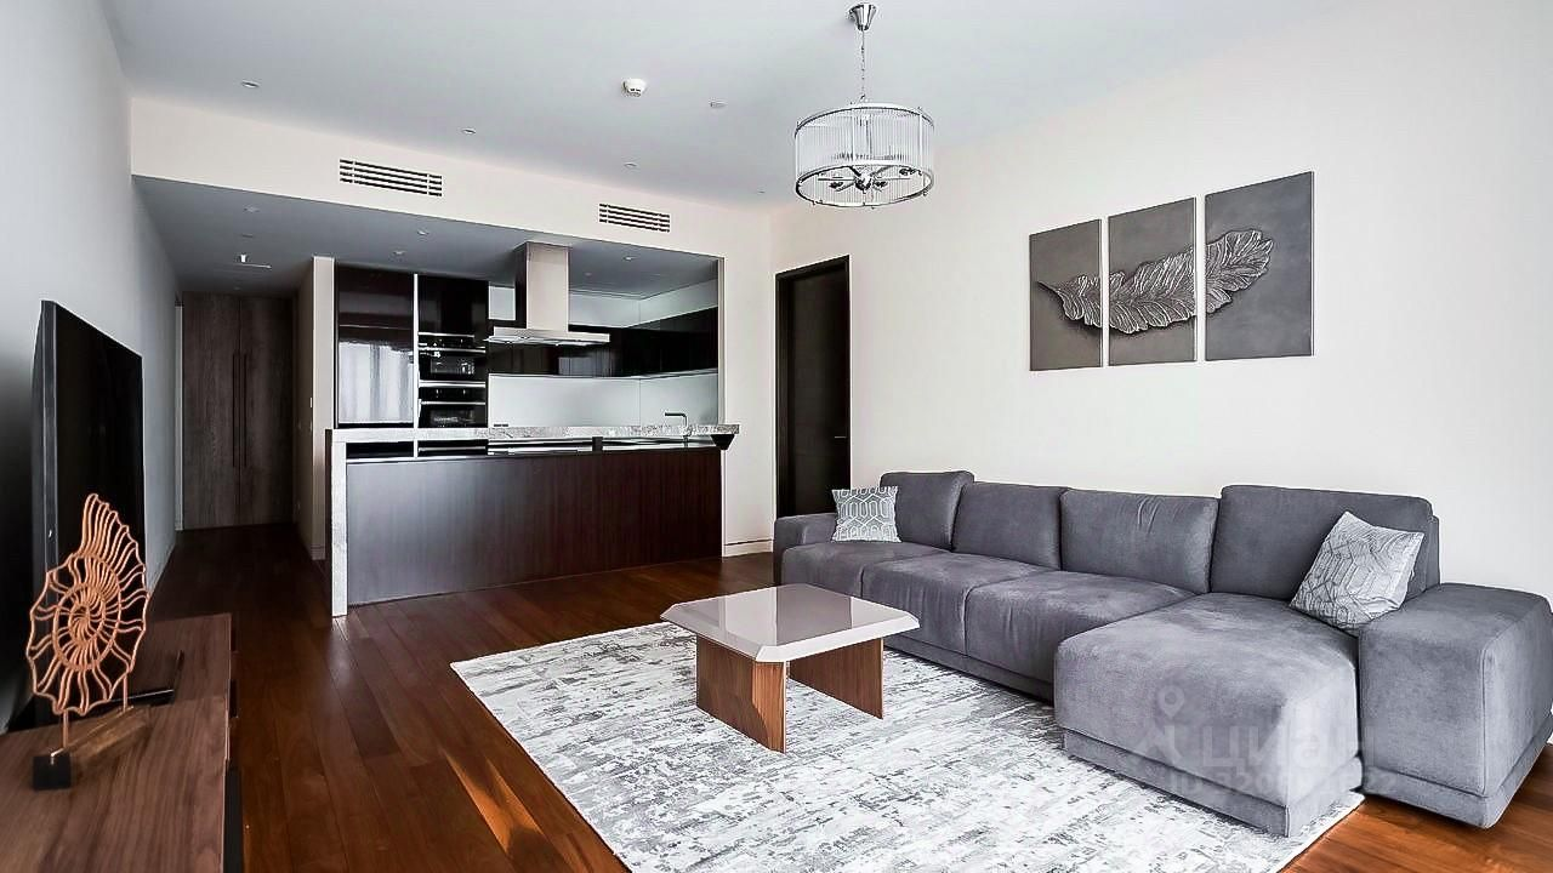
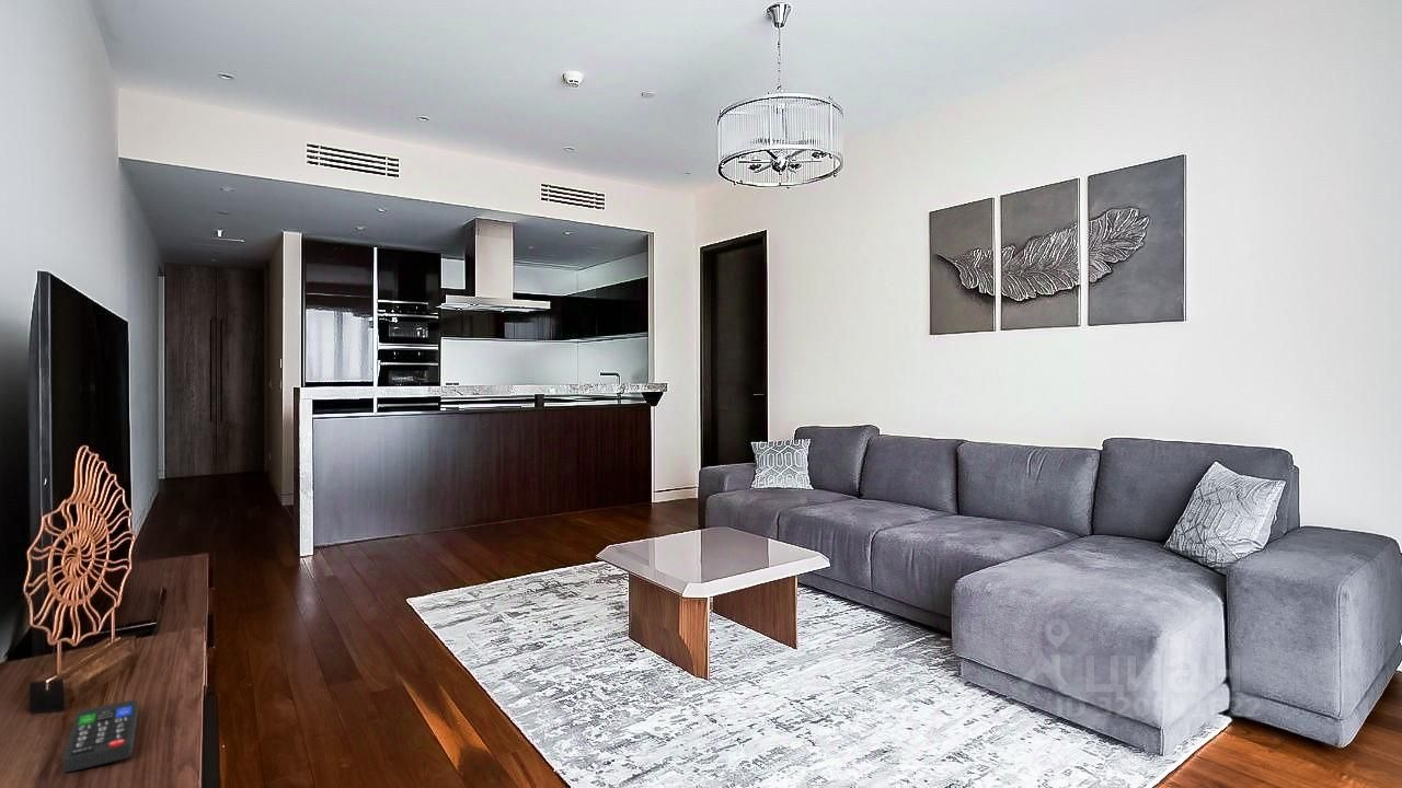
+ remote control (103, 731)
